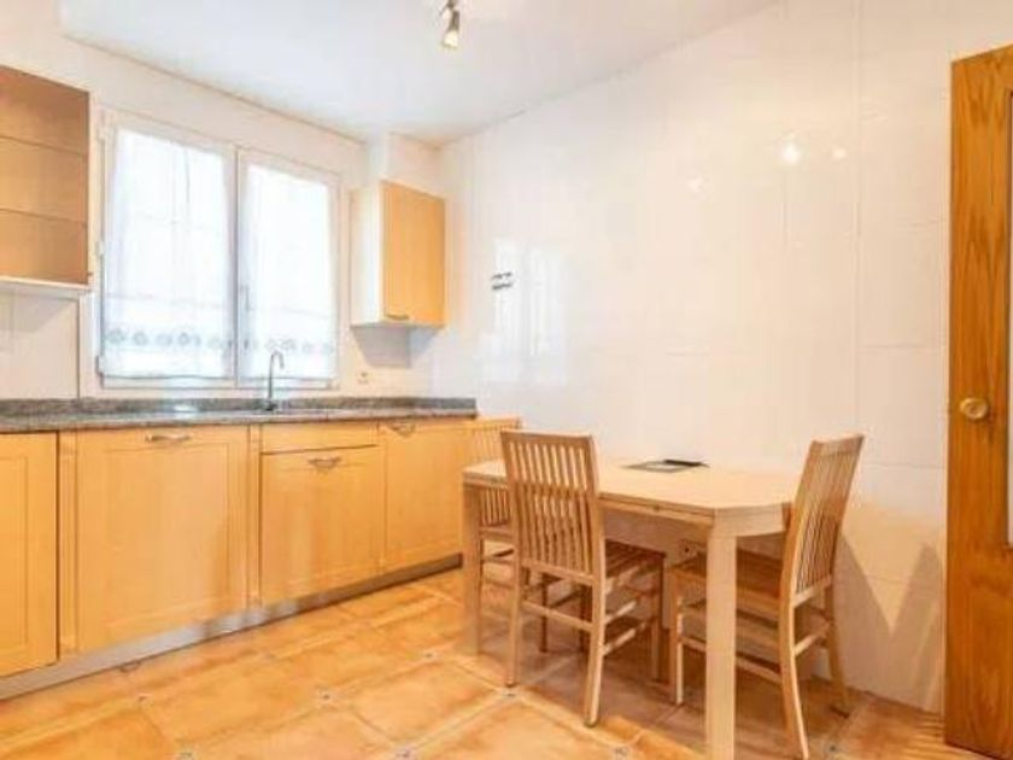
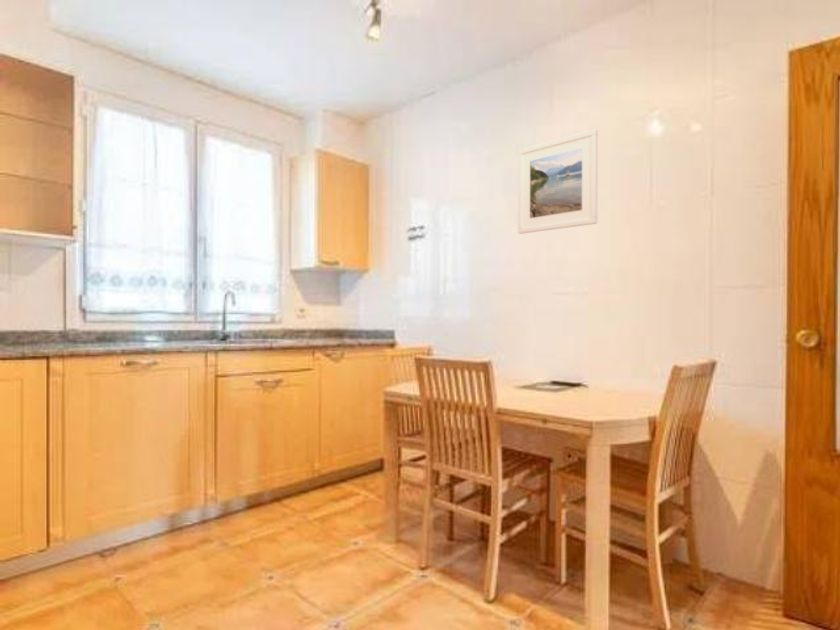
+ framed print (555, 184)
